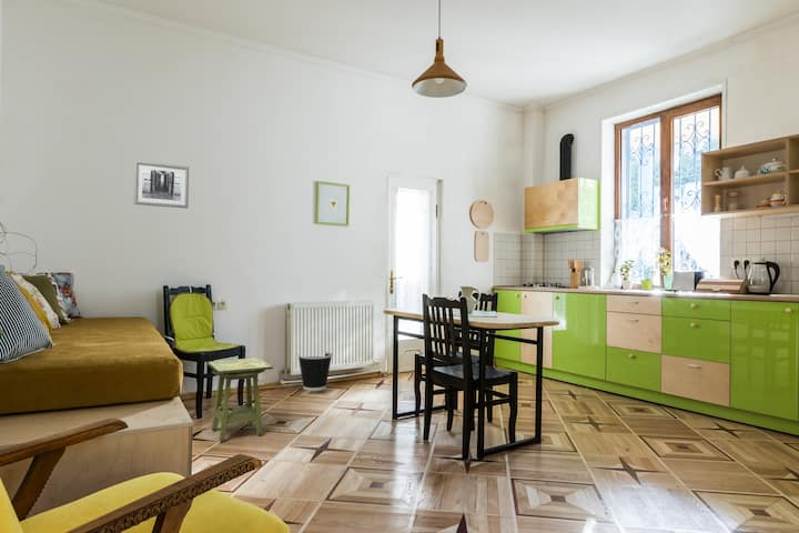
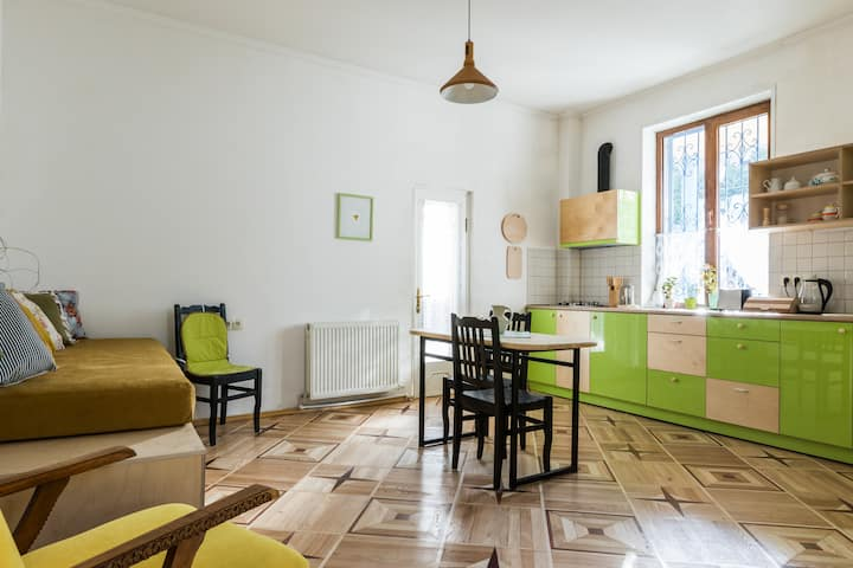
- wastebasket (314, 371)
- side table (240, 405)
- wall art (161, 184)
